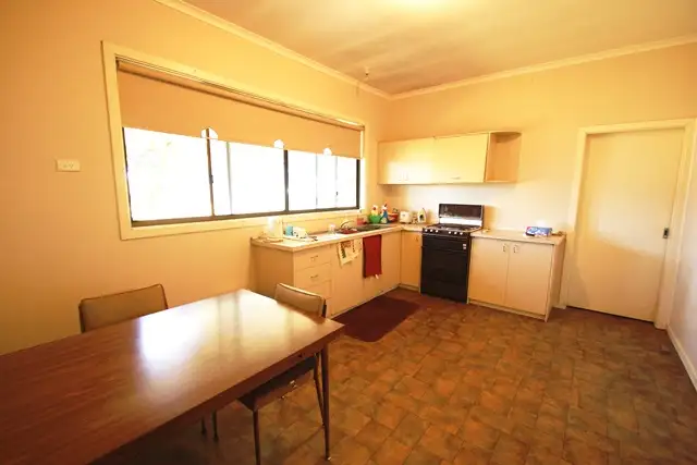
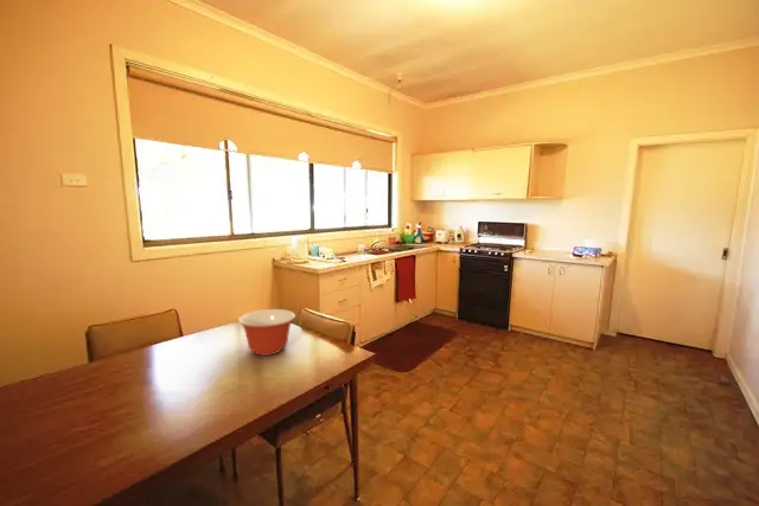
+ mixing bowl (268, 333)
